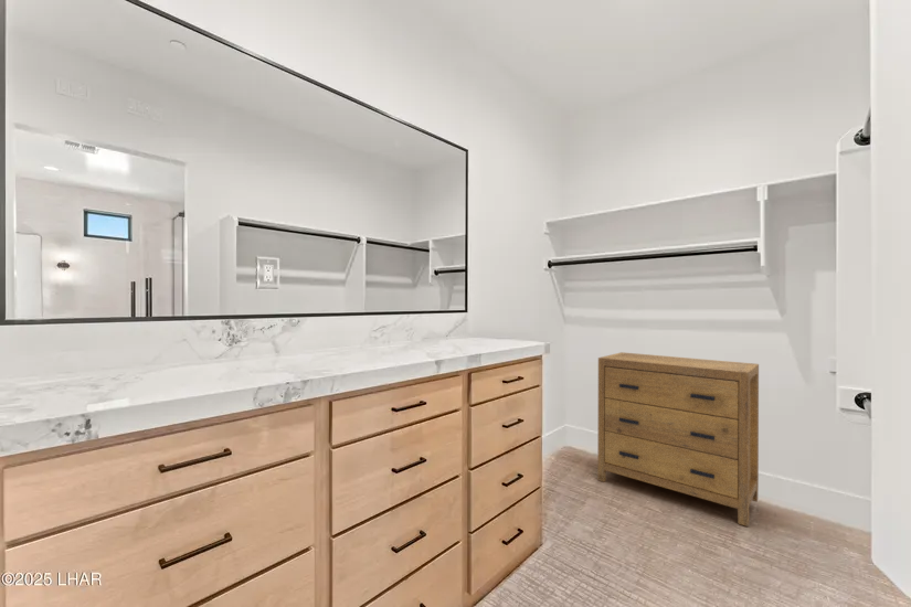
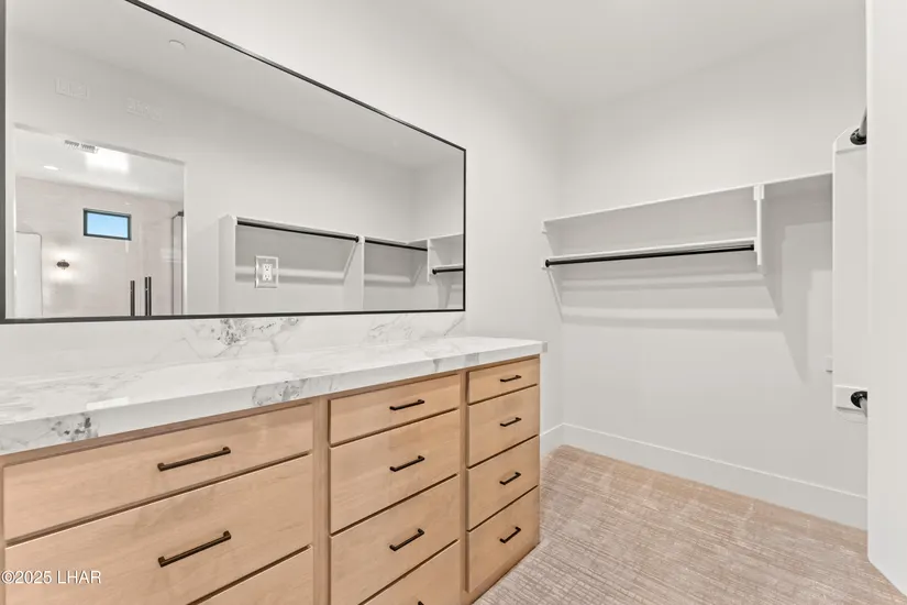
- dresser (672, 425)
